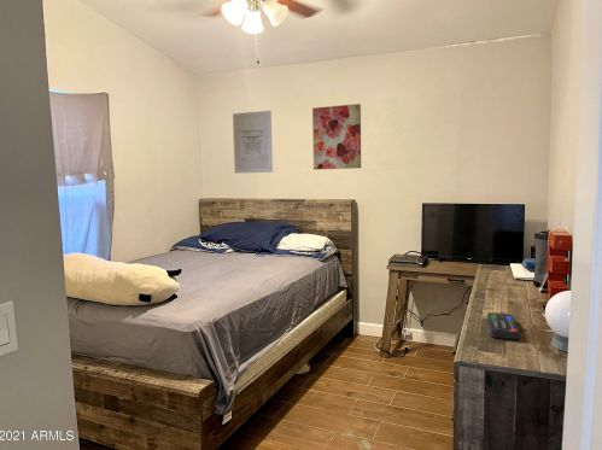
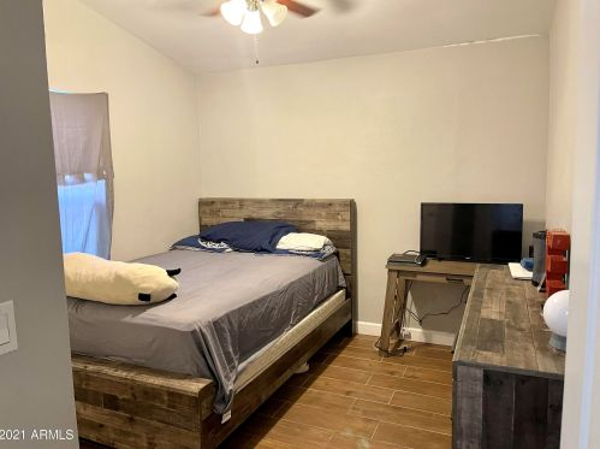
- remote control (502, 325)
- wall art (252, 142)
- wall art (335, 138)
